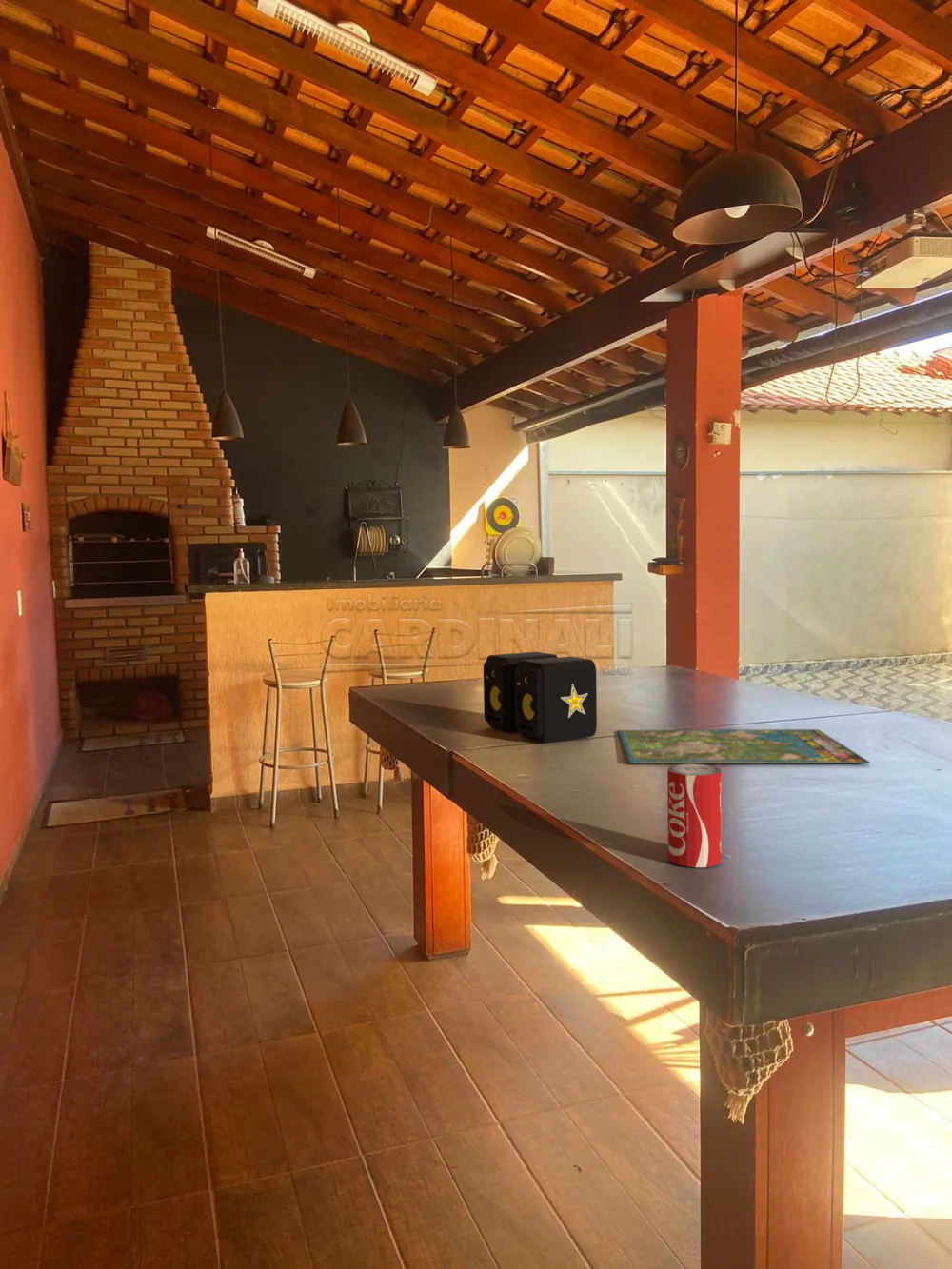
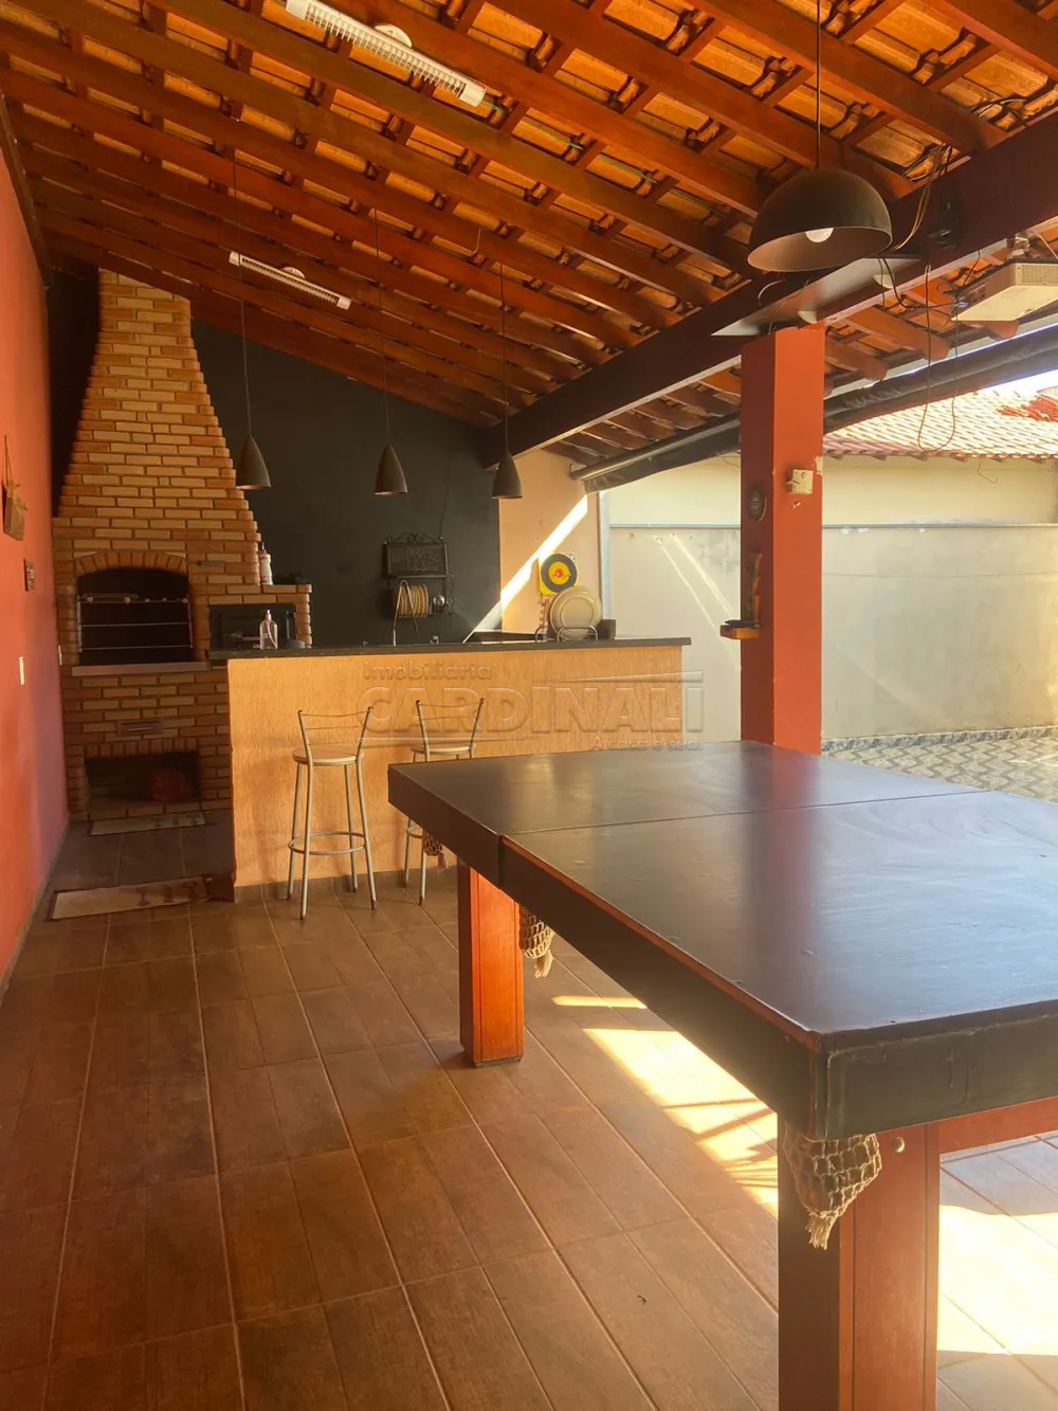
- beverage can (694, 814)
- speaker (538, 694)
- board game (730, 744)
